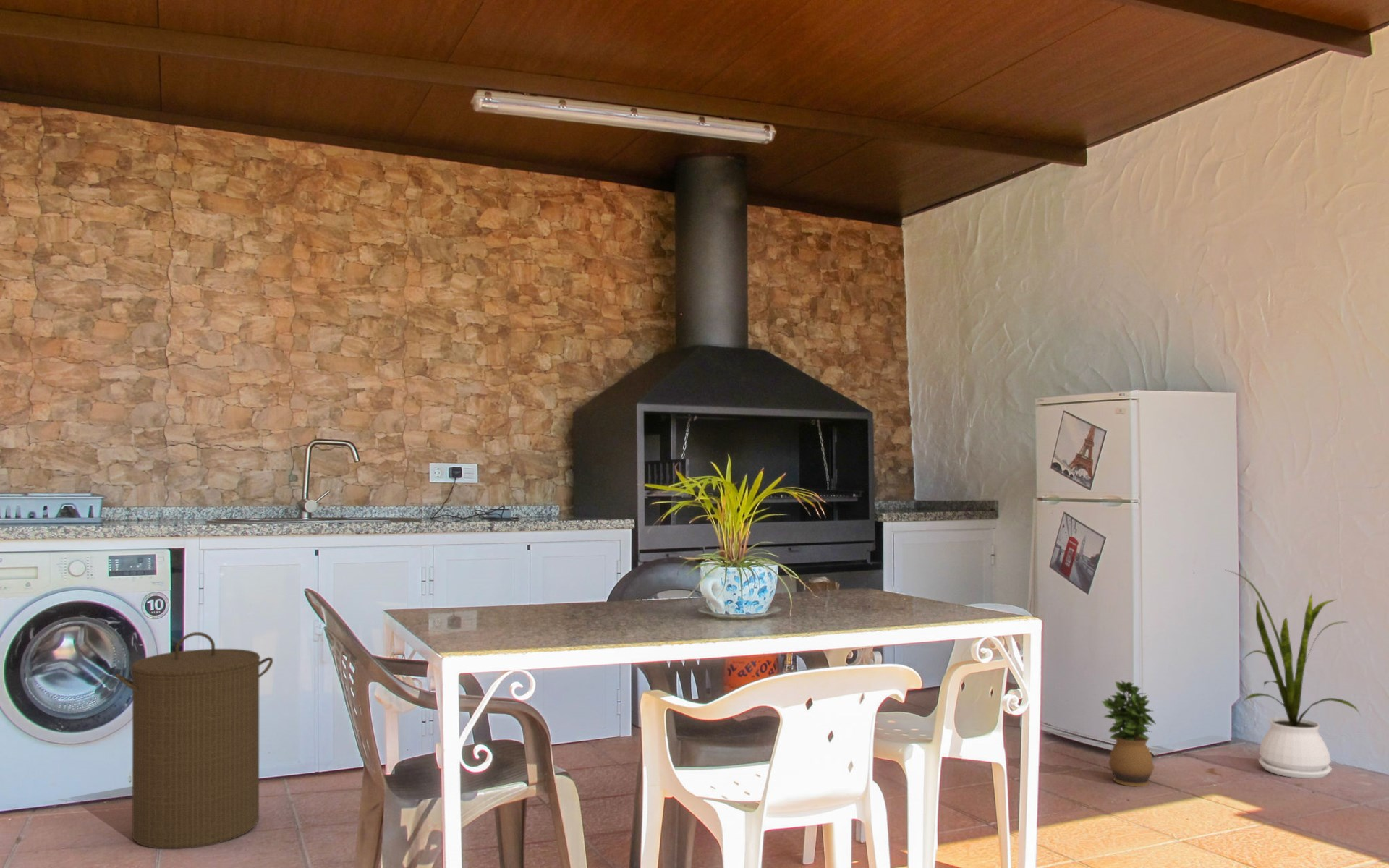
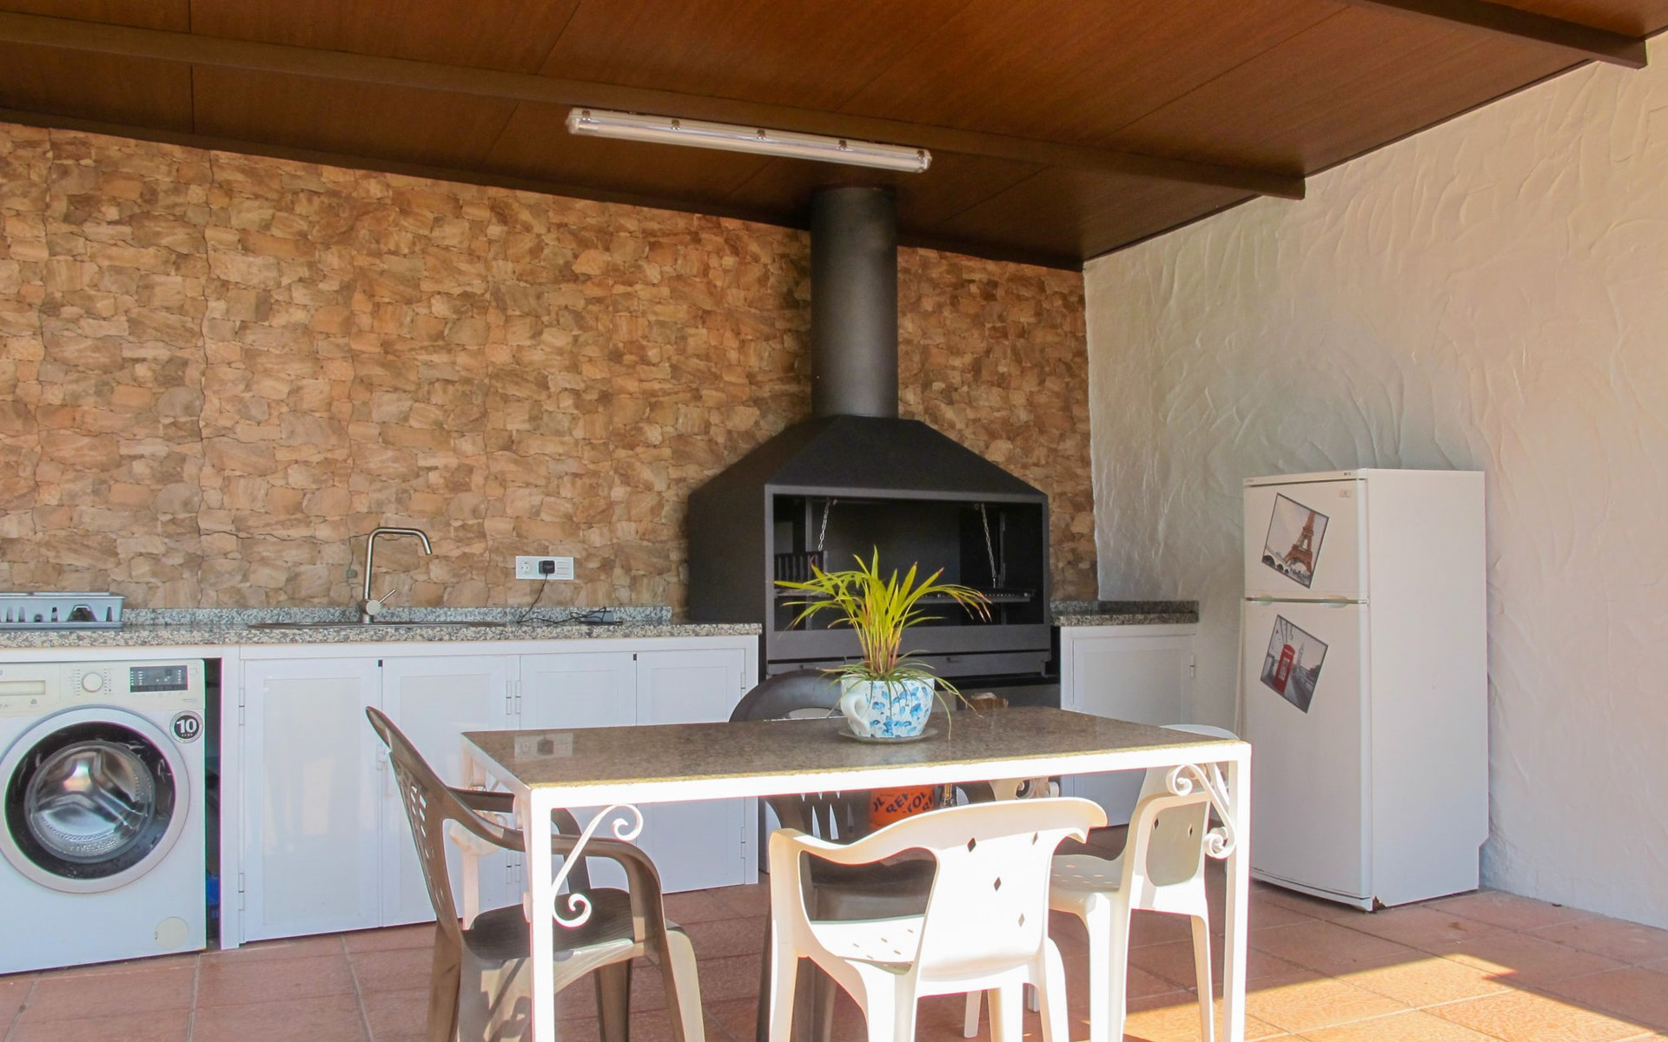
- potted plant (1129, 732)
- house plant (1286, 671)
- laundry hamper (197, 730)
